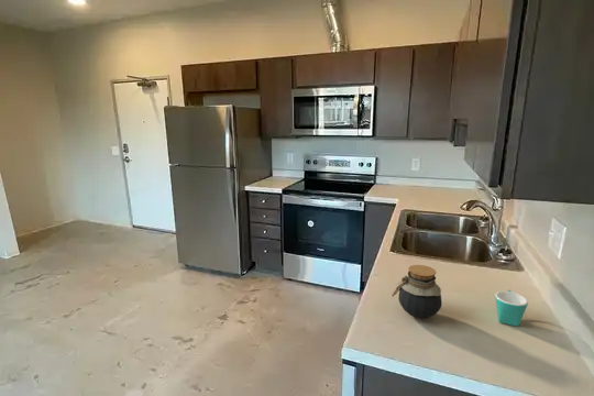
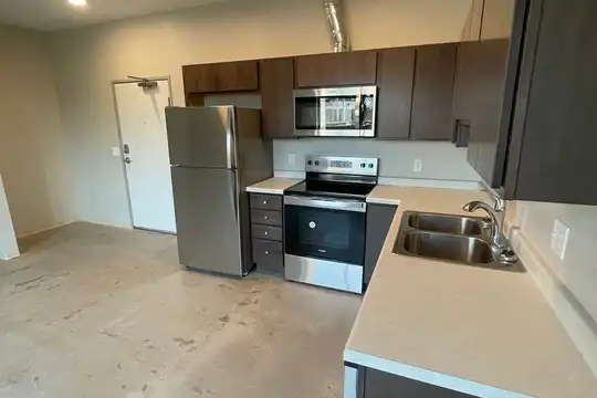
- mug (509, 306)
- jar (417, 292)
